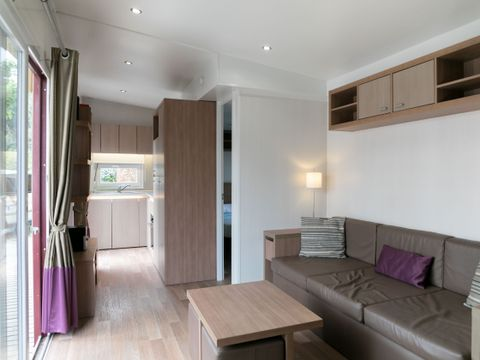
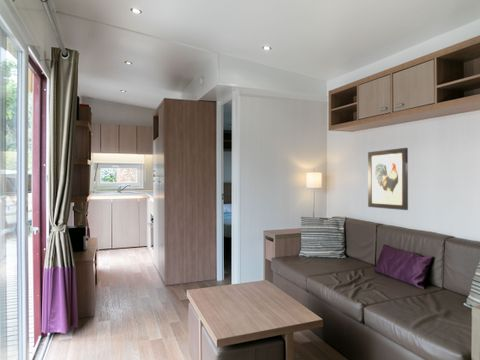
+ wall art (386, 179)
